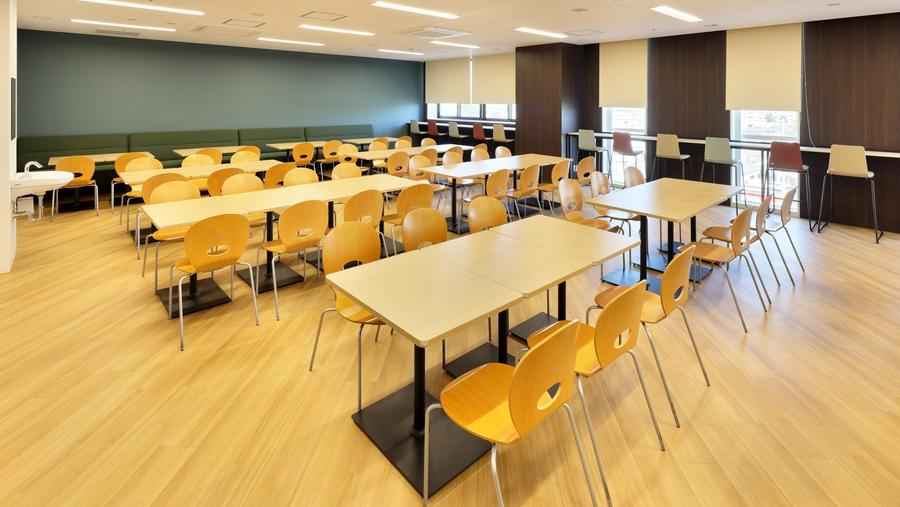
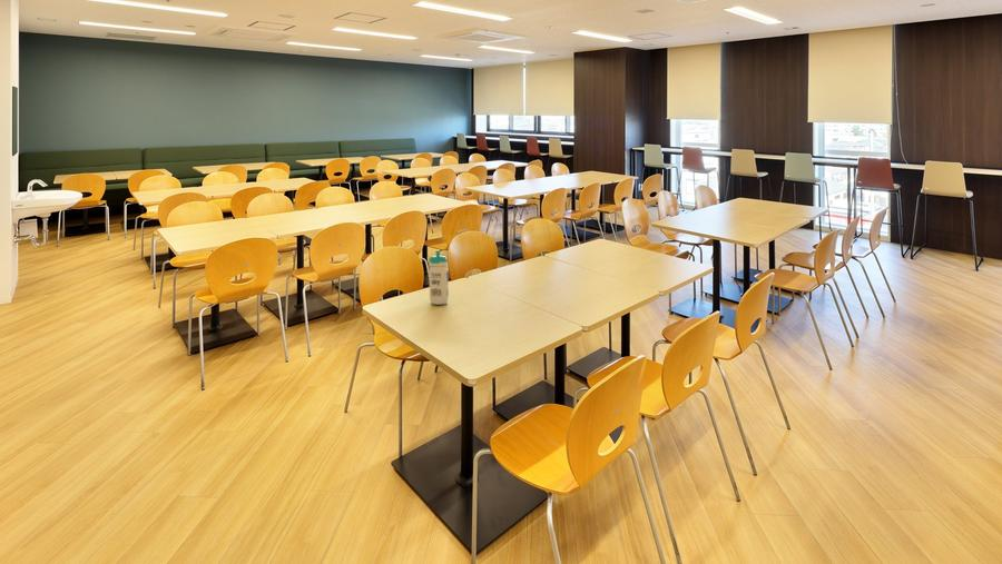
+ water bottle (438, 277)
